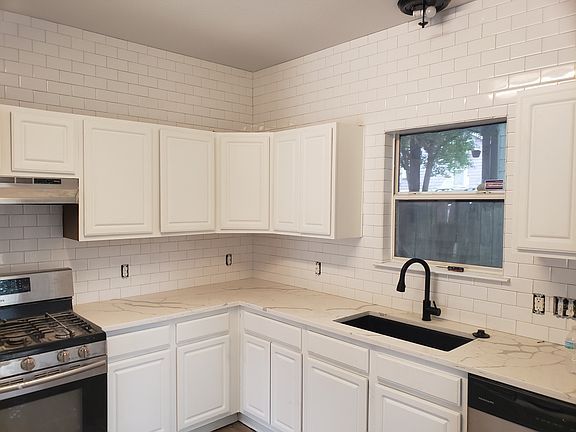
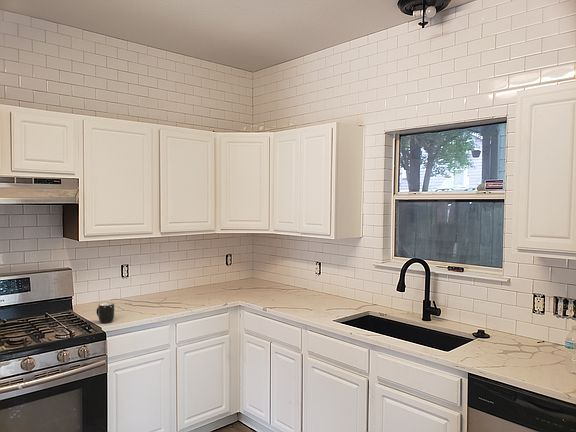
+ mug (104, 312)
